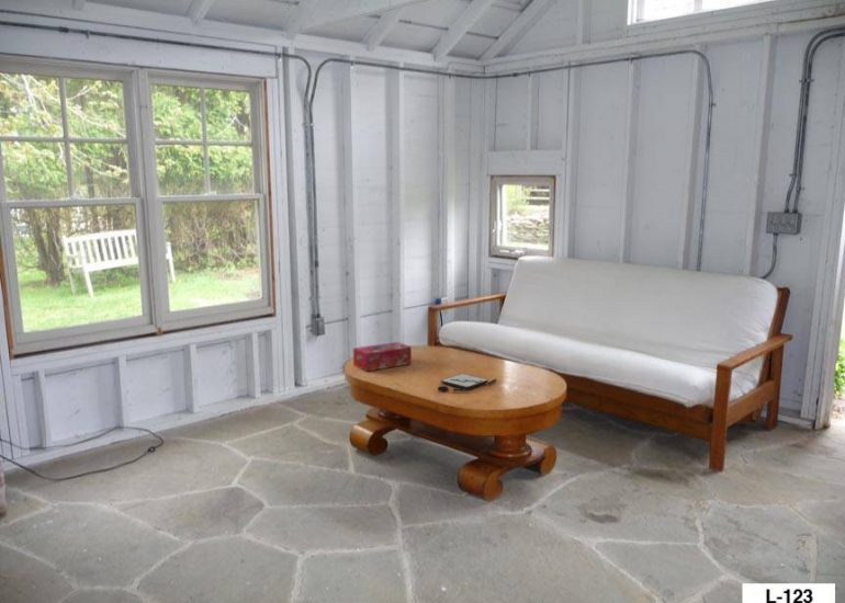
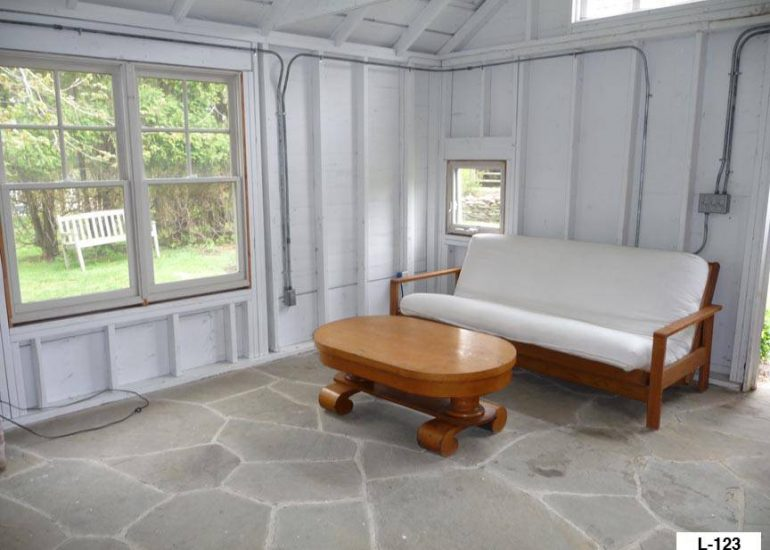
- tissue box (382, 355)
- board game (461, 382)
